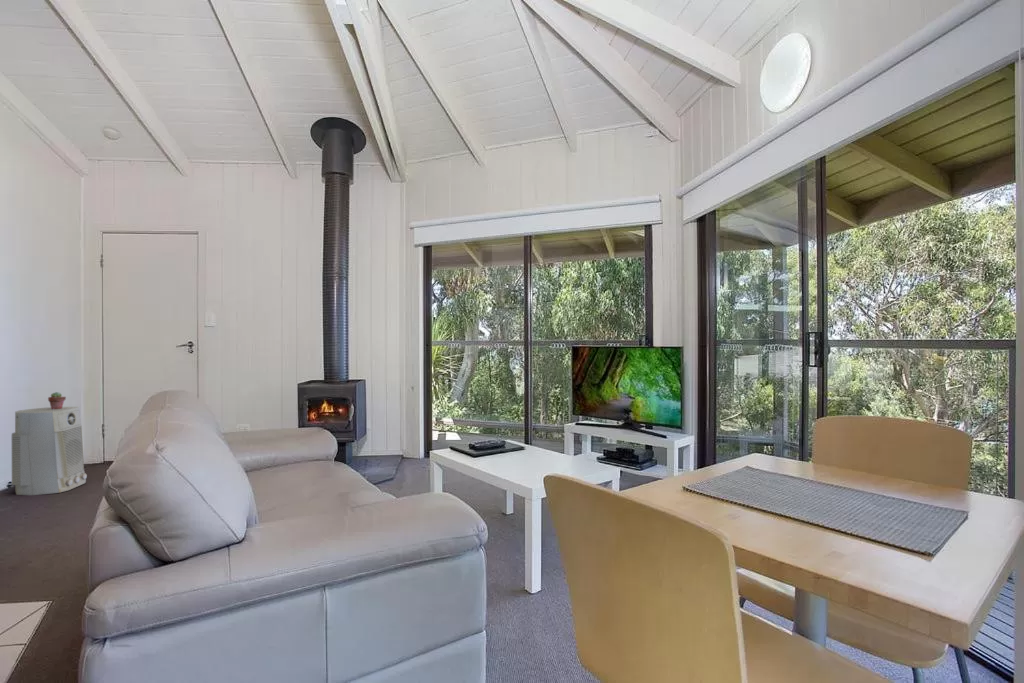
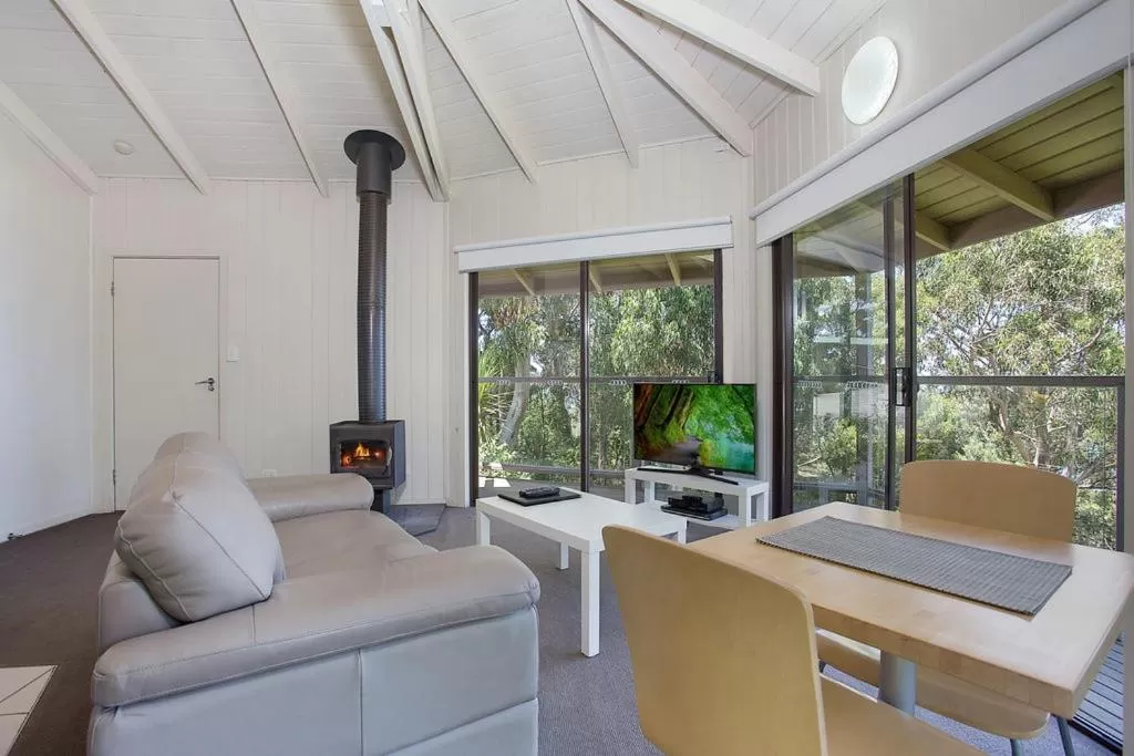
- air purifier (47, 448)
- potted succulent (56, 400)
